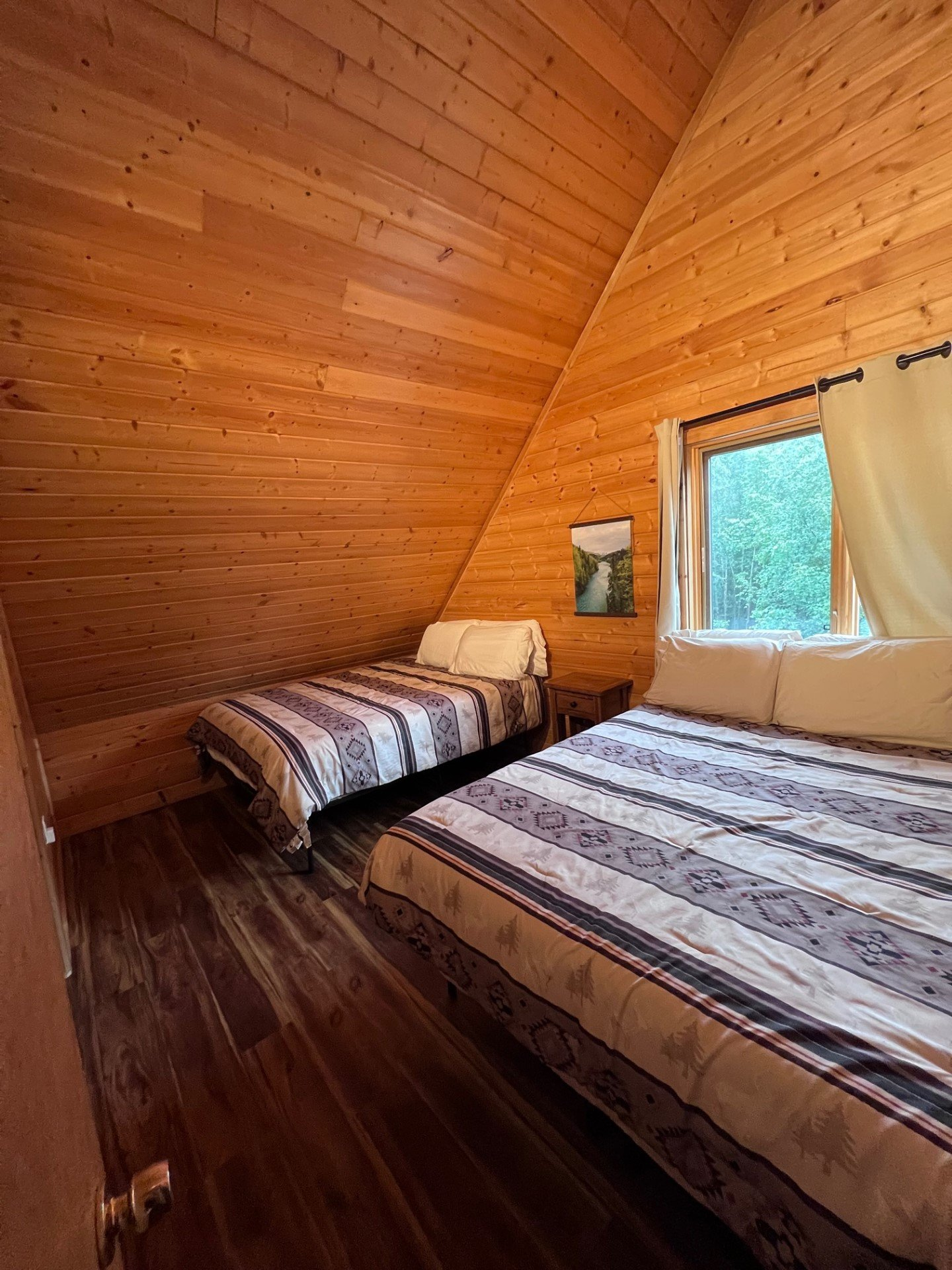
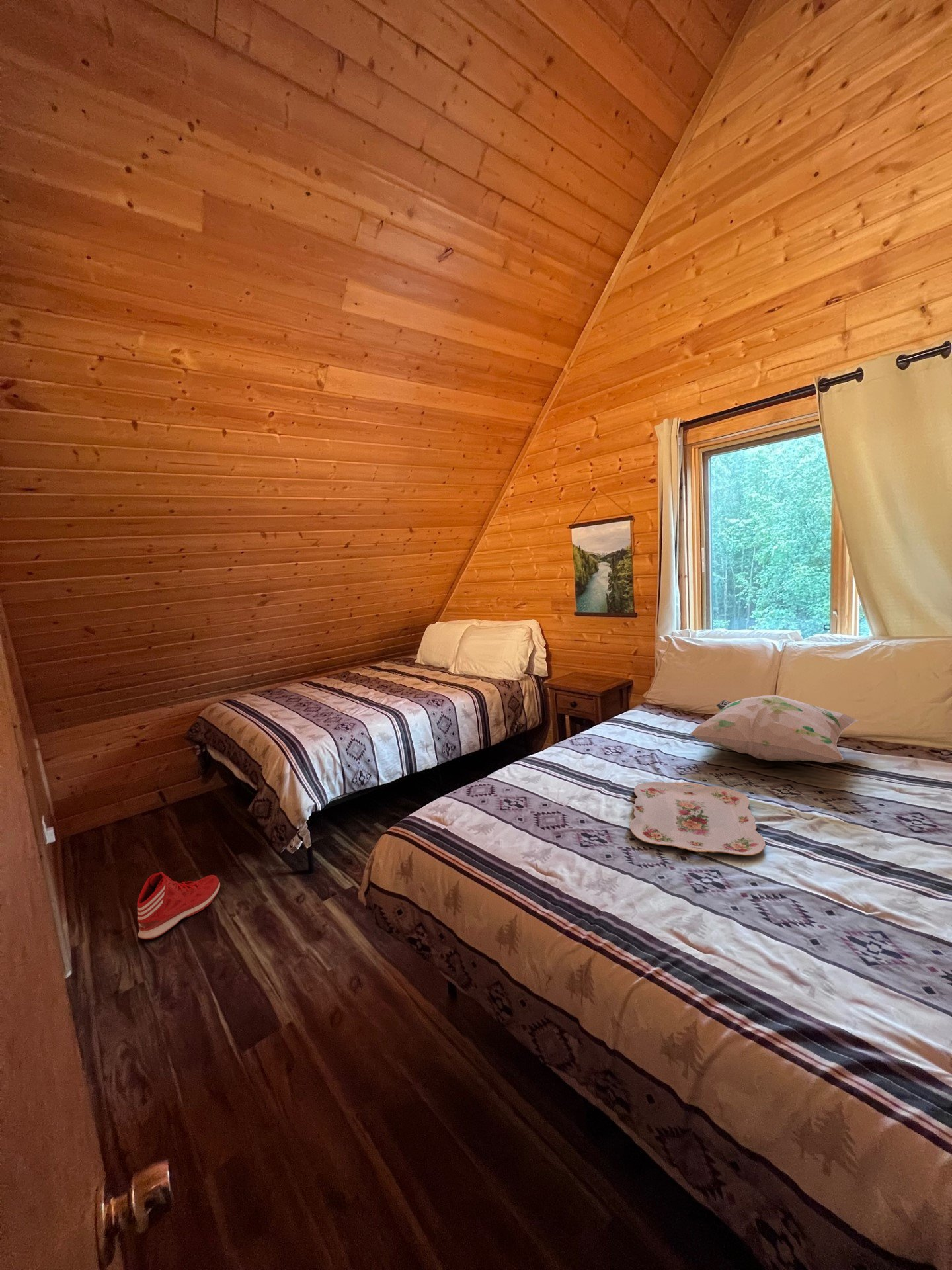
+ sneaker (179, 889)
+ serving tray (692, 814)
+ decorative pillow (770, 726)
